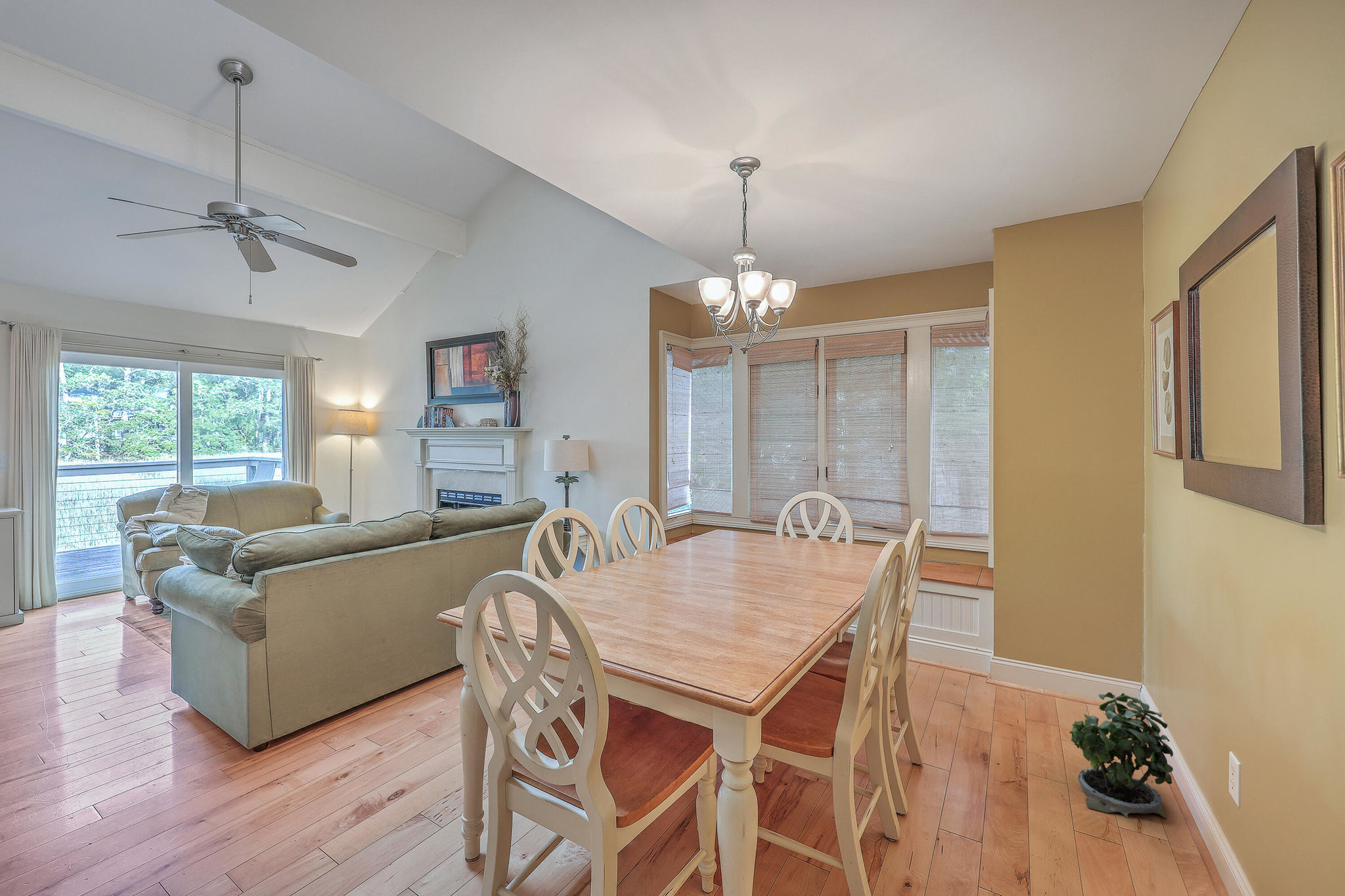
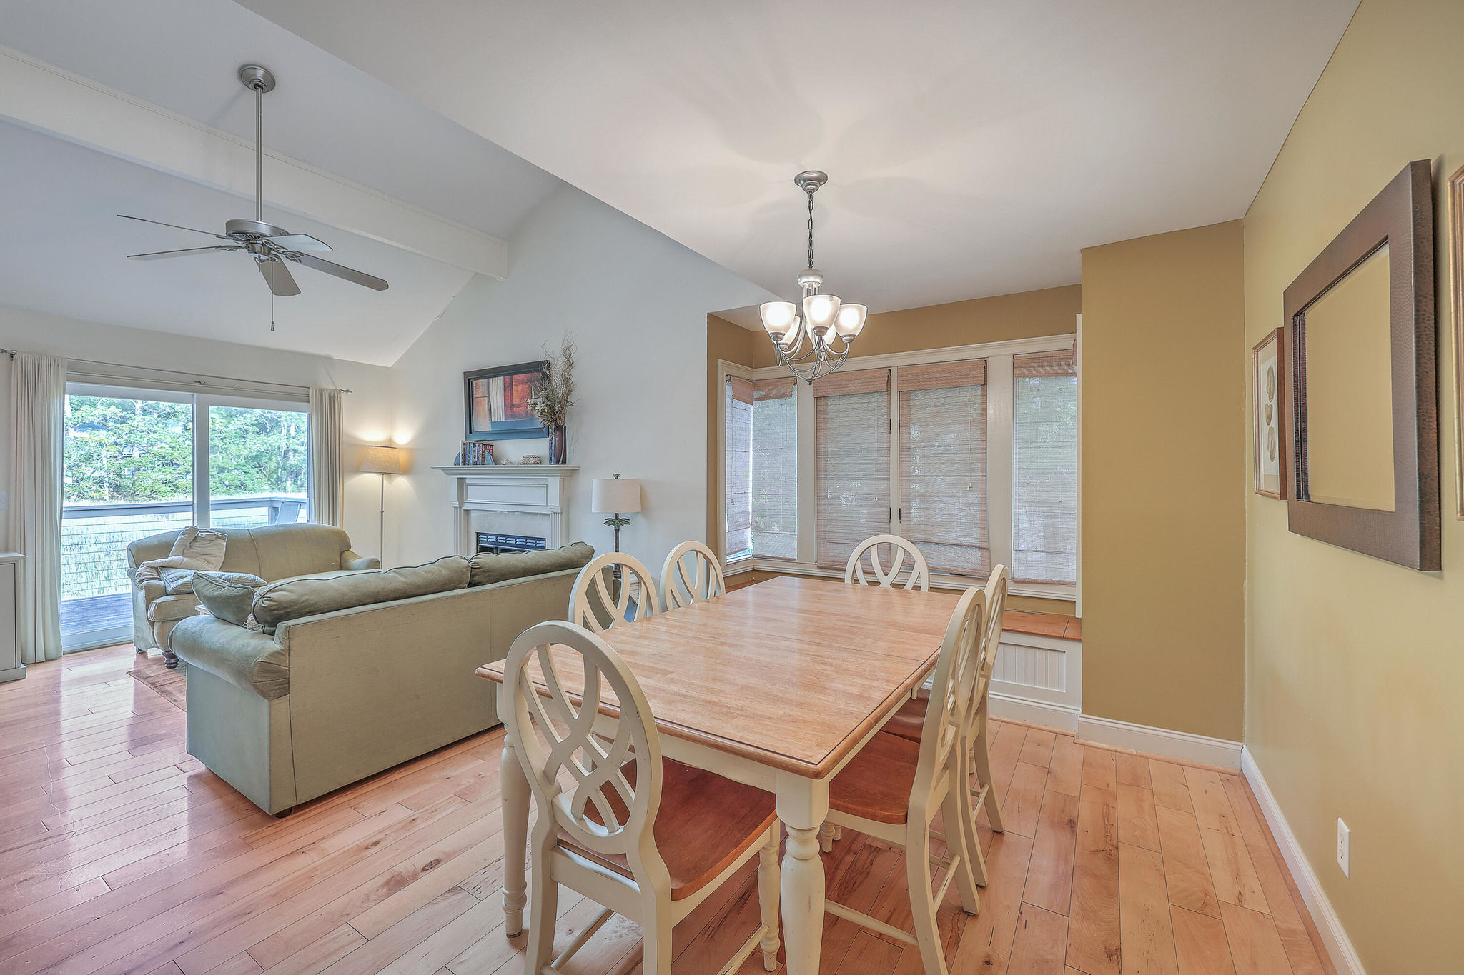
- potted plant (1119, 744)
